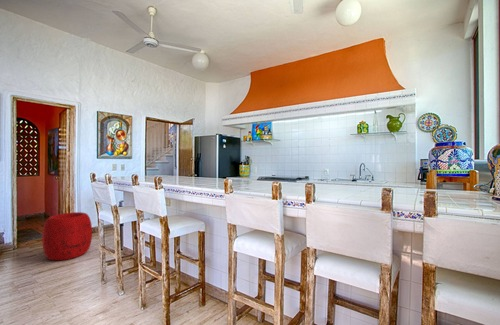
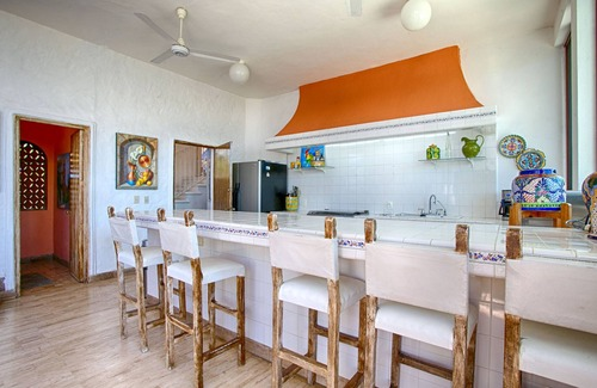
- pouf (68, 234)
